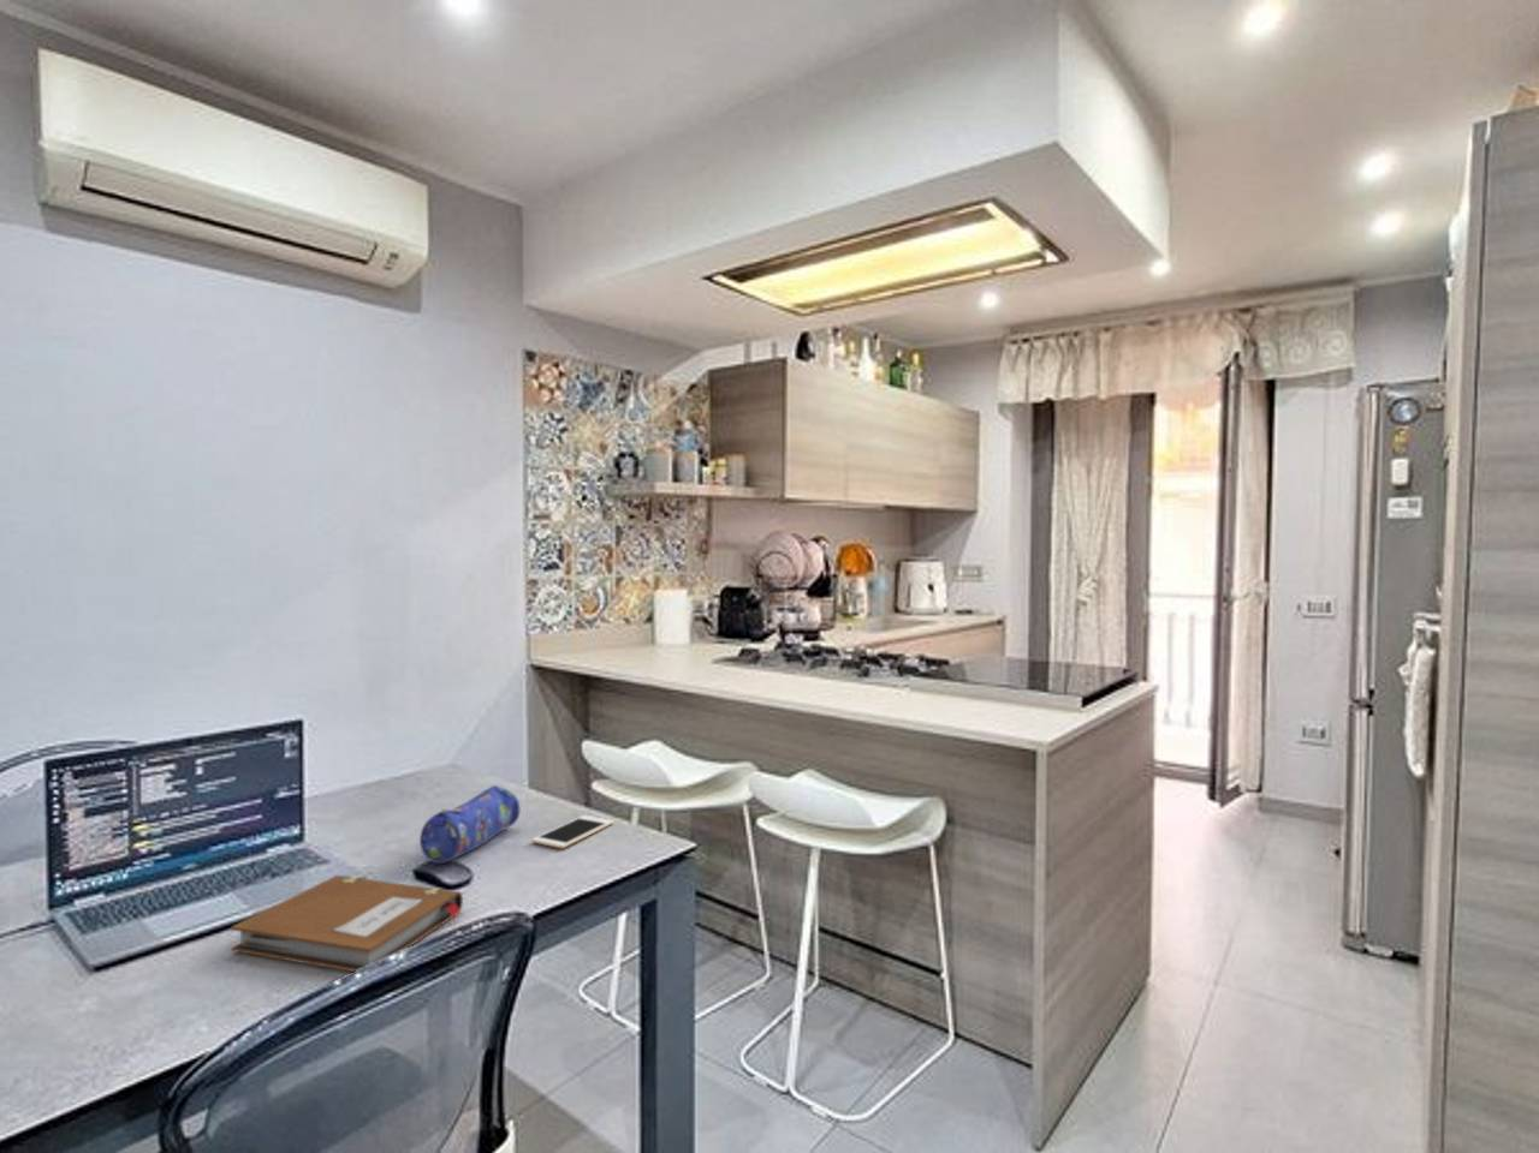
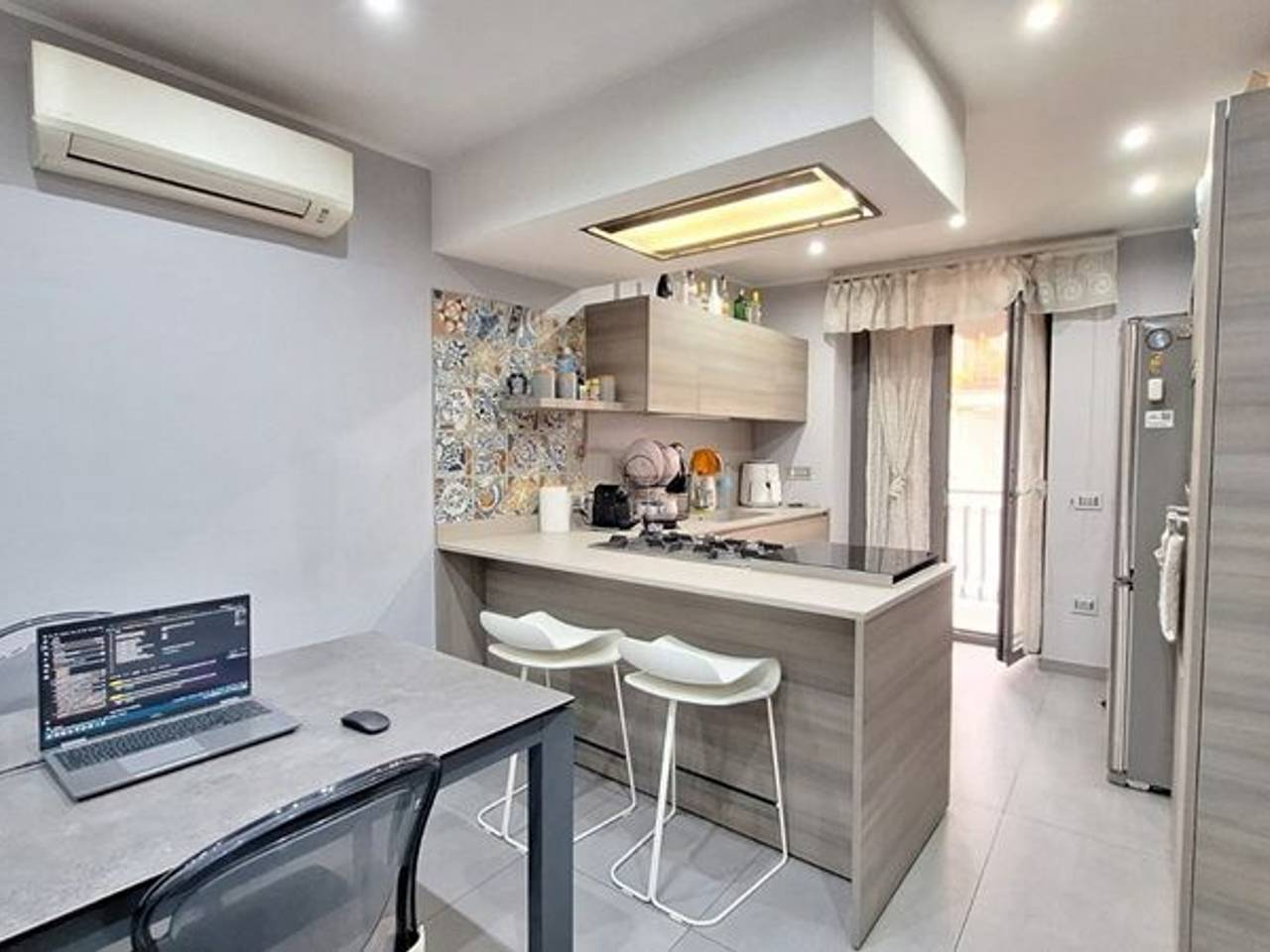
- pencil case (471, 820)
- cell phone (573, 831)
- notebook (357, 918)
